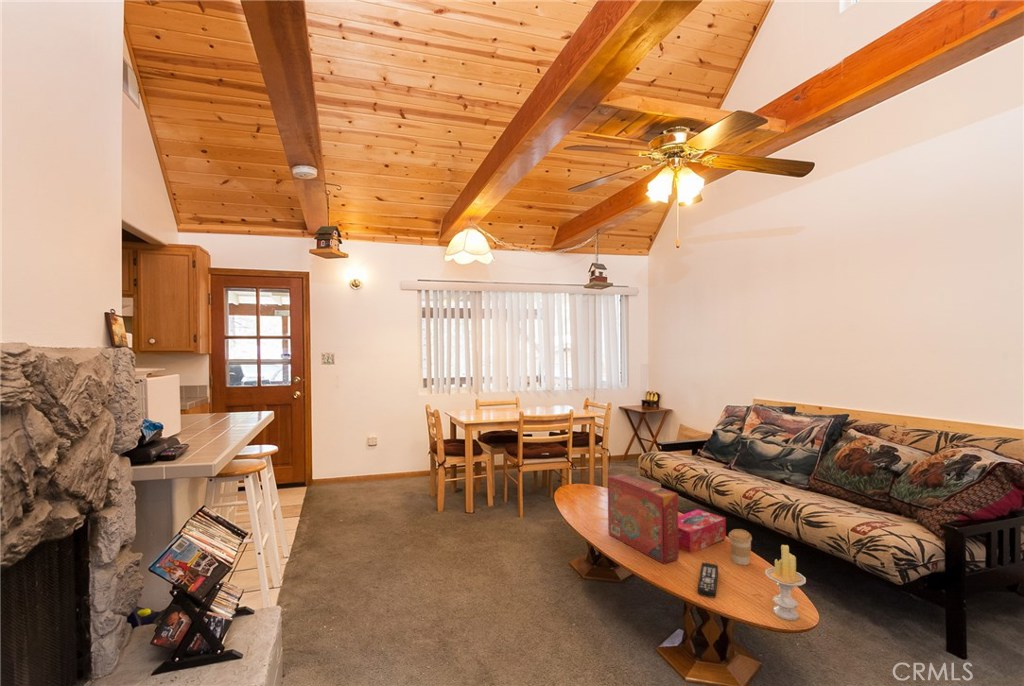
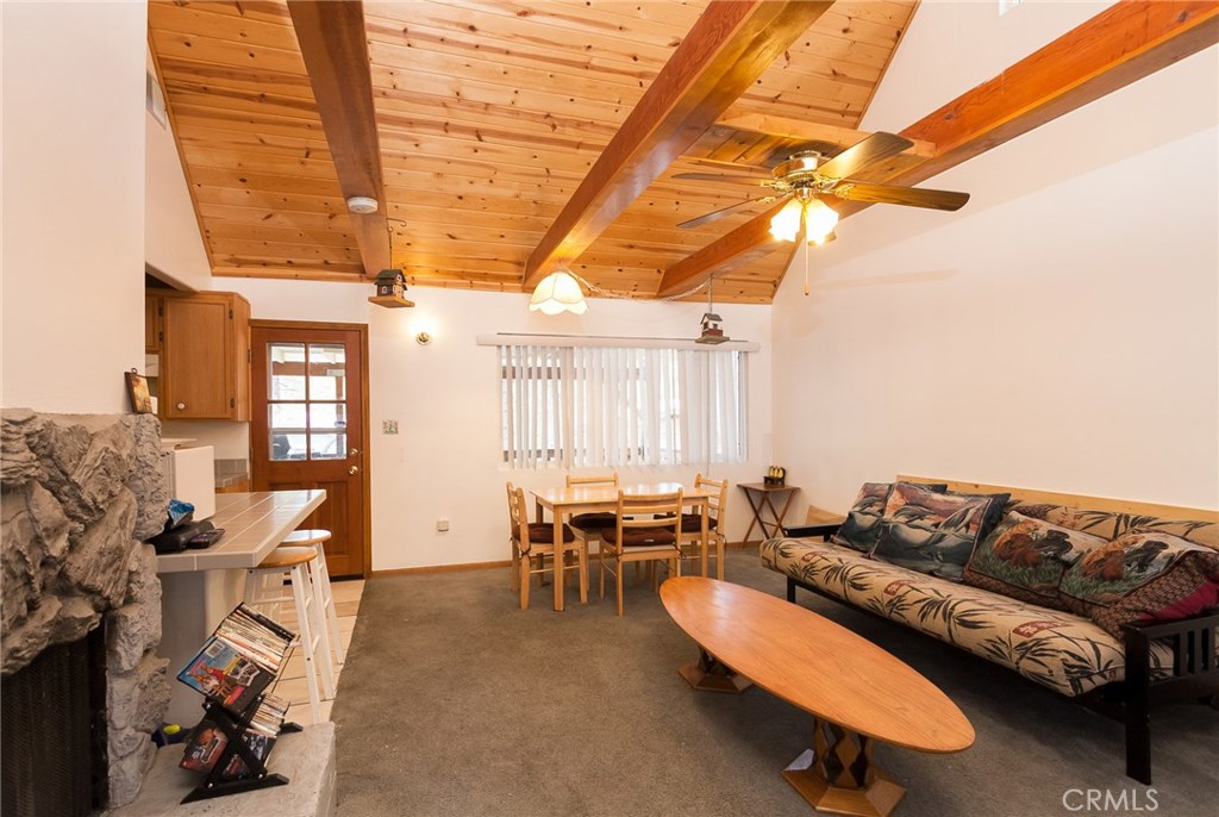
- coffee cup (740, 546)
- board game (641, 515)
- tissue box (694, 530)
- remote control (708, 579)
- candle (785, 578)
